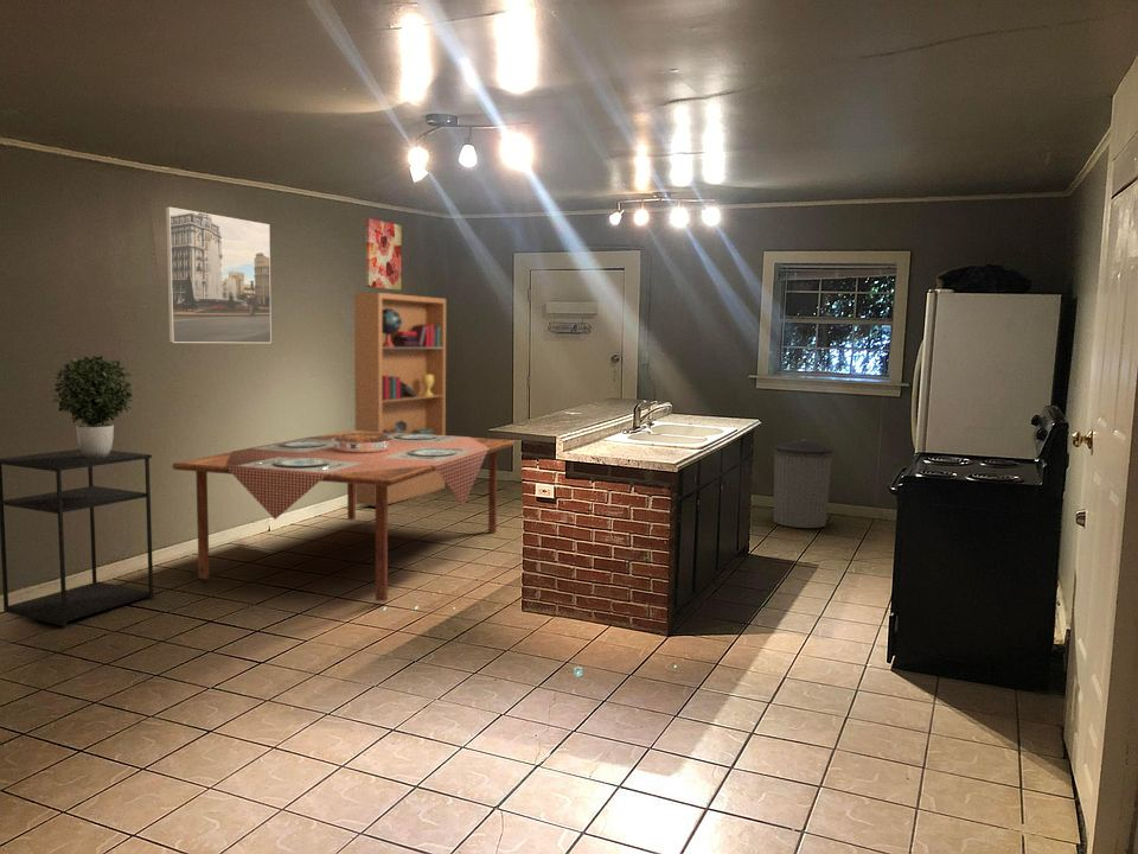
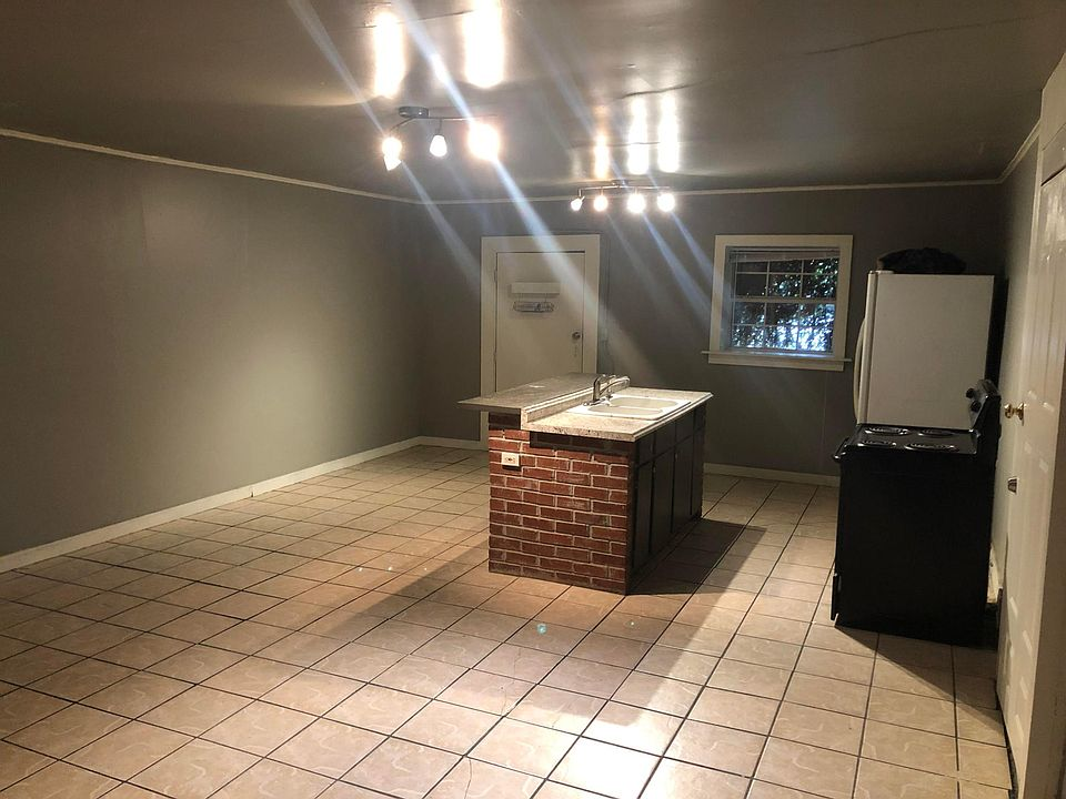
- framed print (222, 280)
- wall art (384, 255)
- shelving unit (90, 531)
- potted plant (92, 406)
- bookcase (404, 396)
- dining table (365, 484)
- trash can (801, 480)
